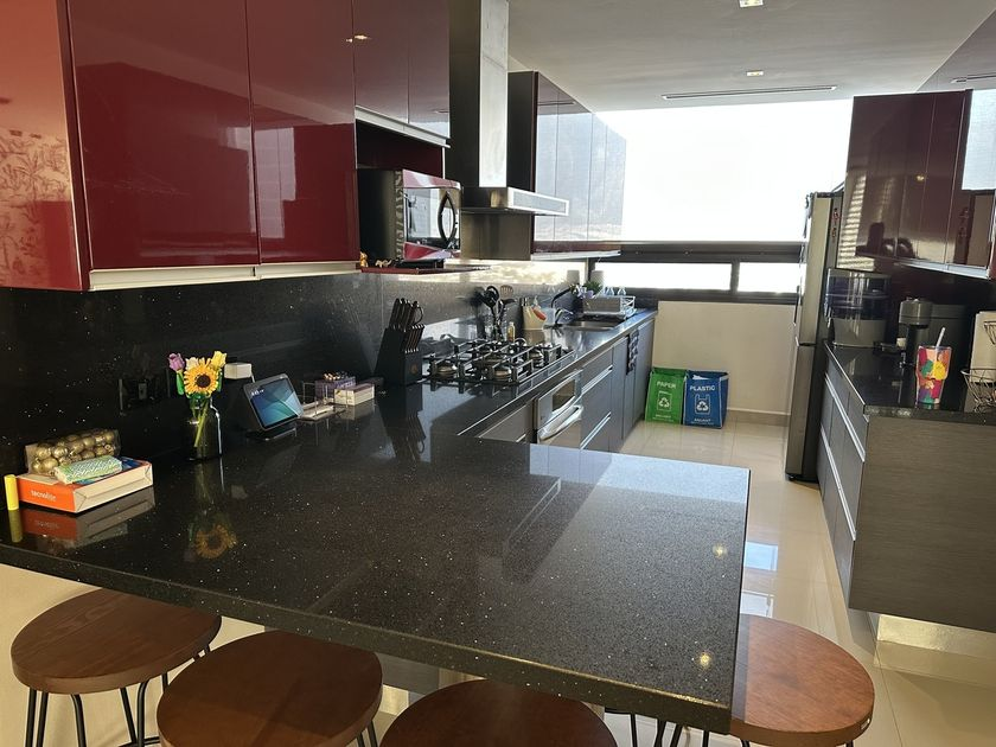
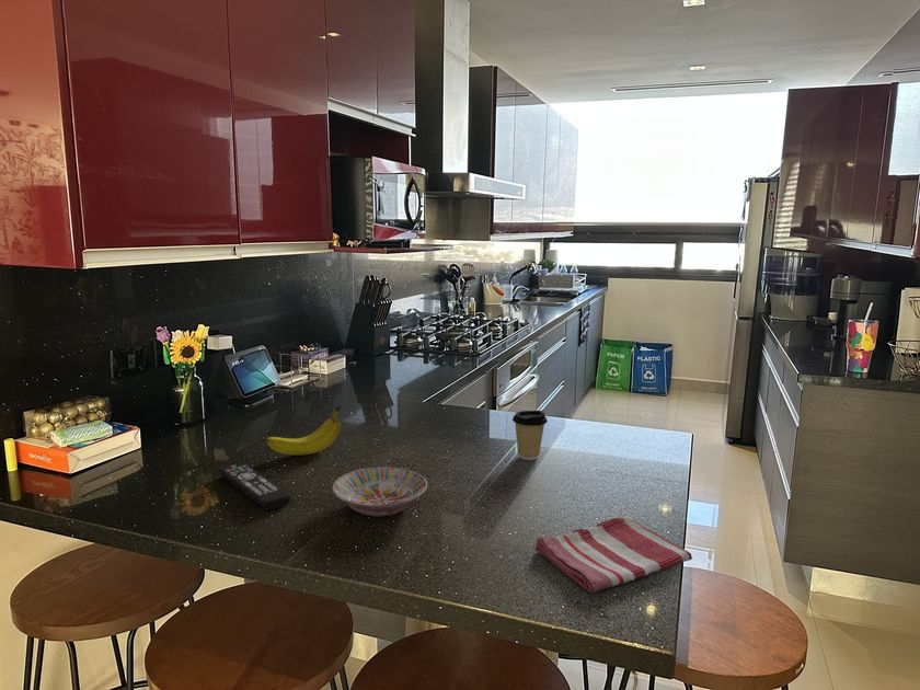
+ coffee cup (529, 435)
+ dish towel (612, 550)
+ remote control (253, 484)
+ bowl (380, 495)
+ fruit (307, 436)
